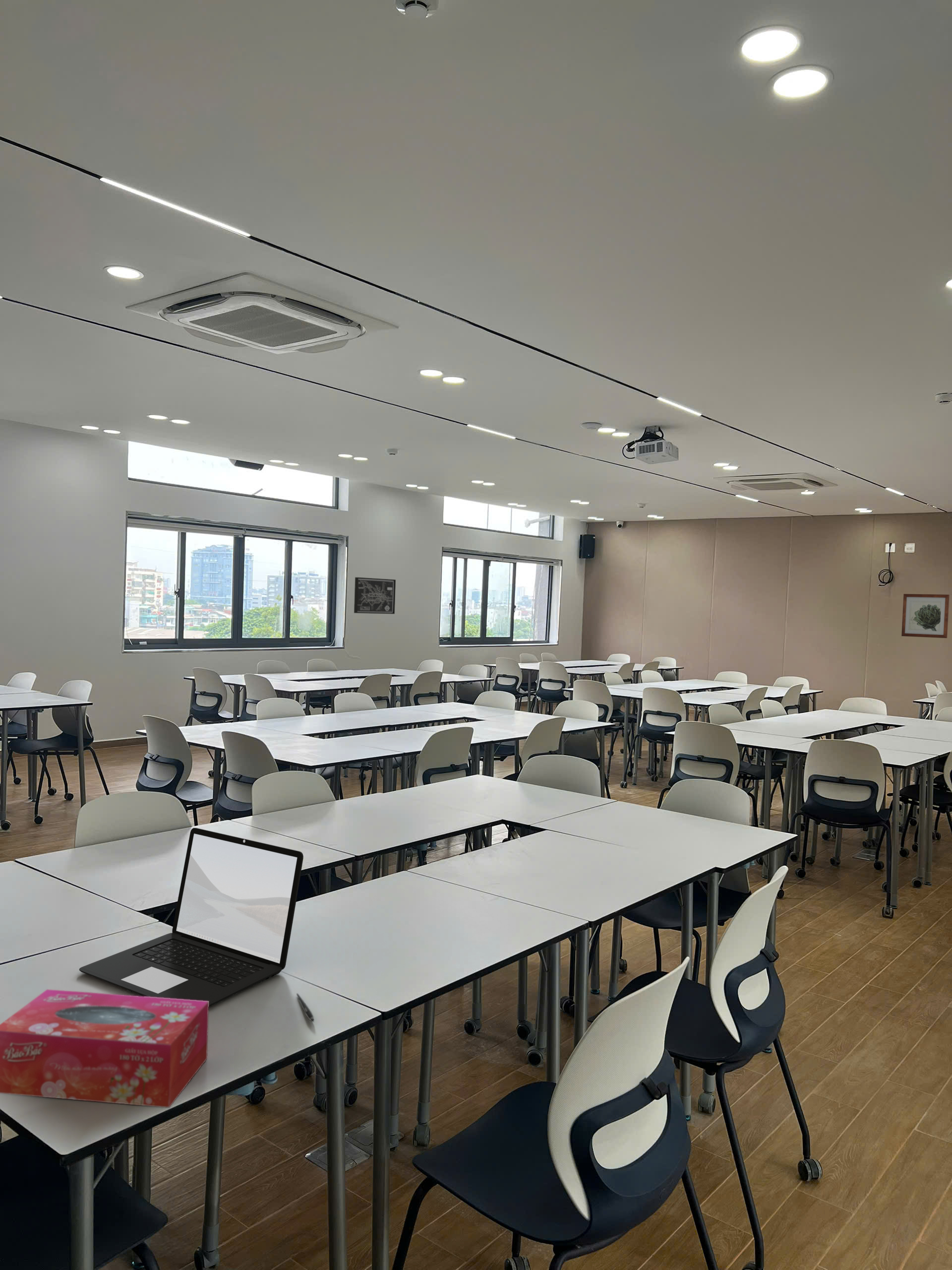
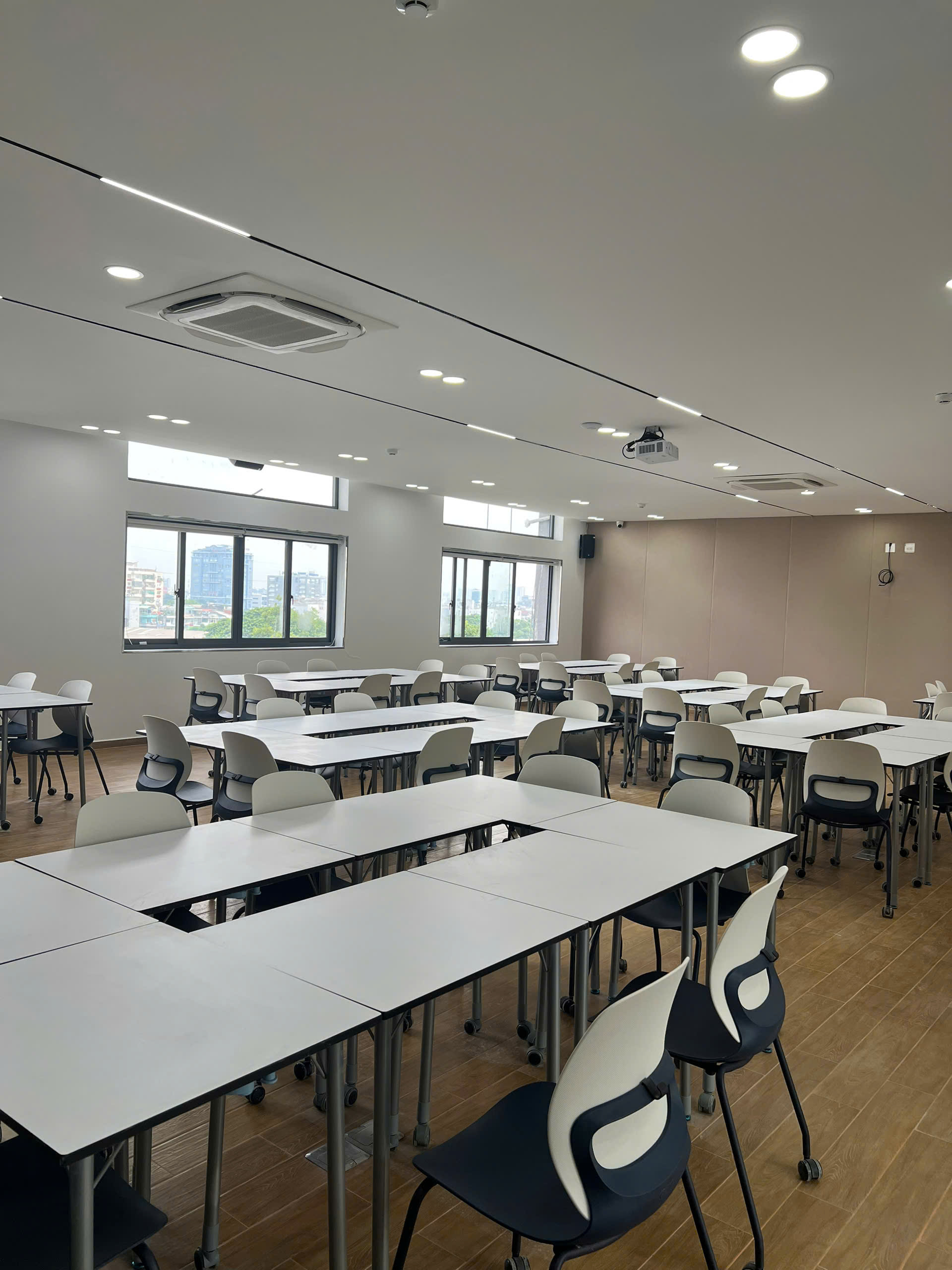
- laptop (192, 911)
- wall art (925, 616)
- pen (305, 1006)
- wall art (375, 596)
- tissue box (105, 1045)
